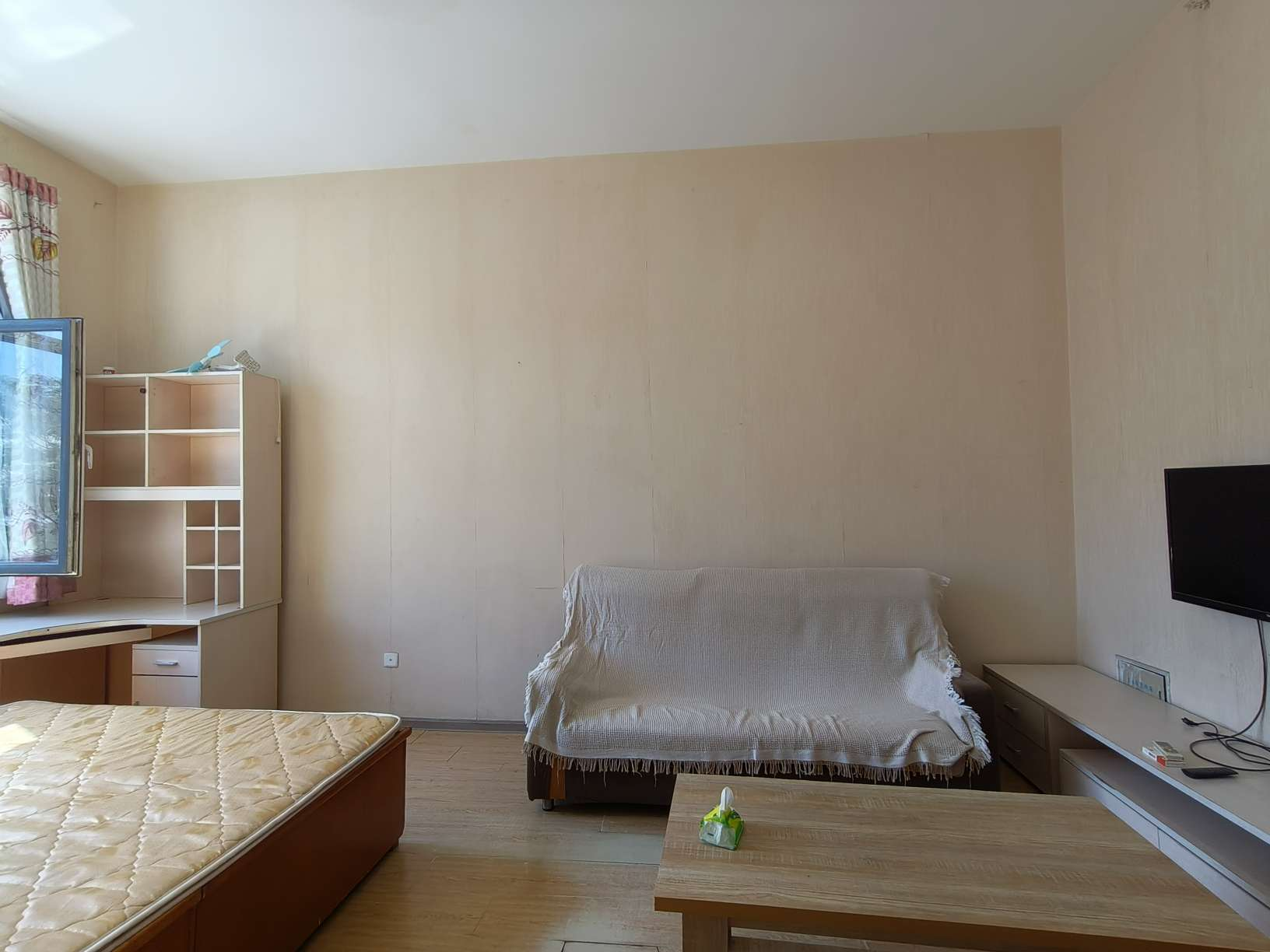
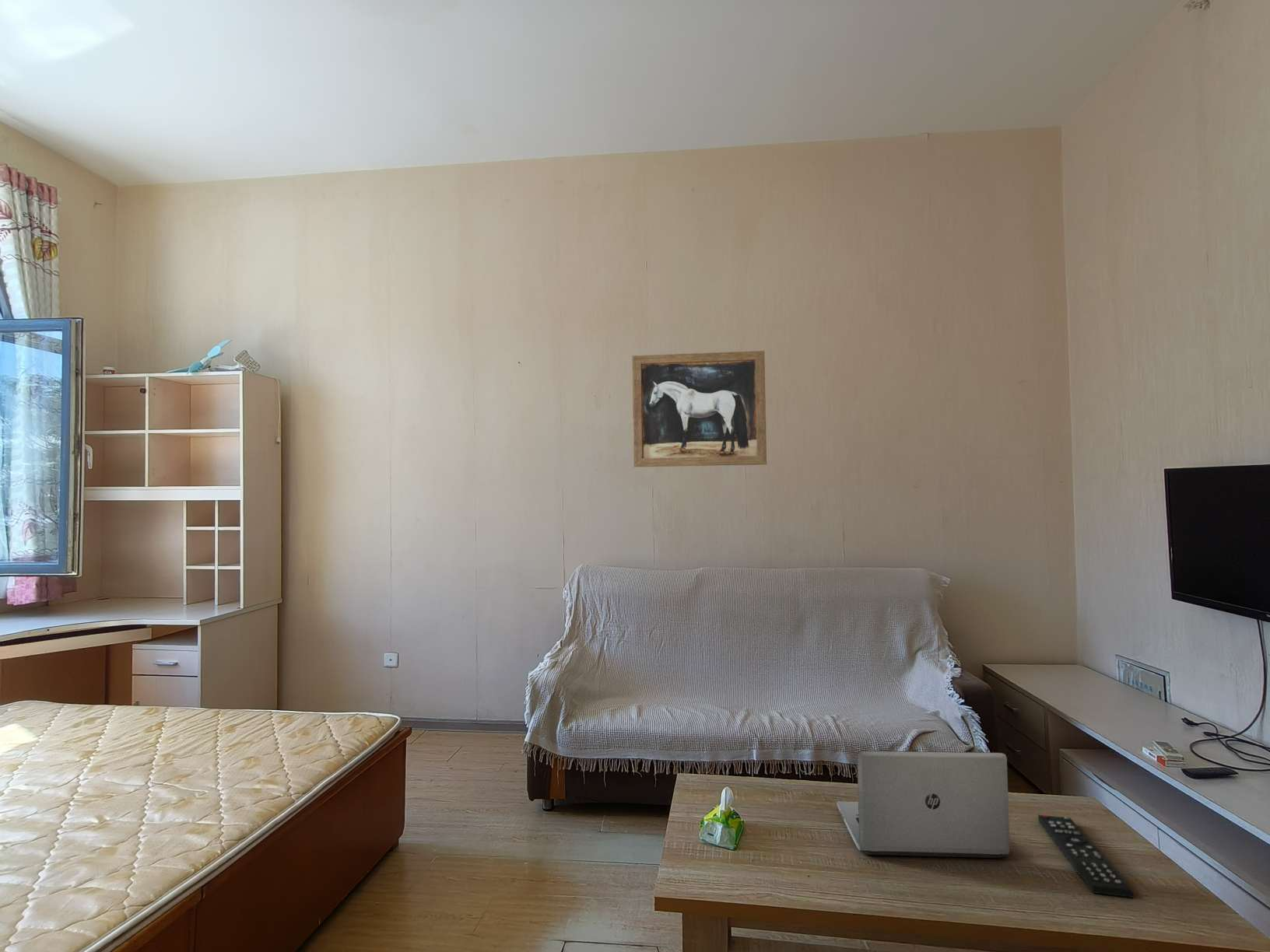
+ wall art (698, 409)
+ laptop (914, 782)
+ remote control (1080, 850)
